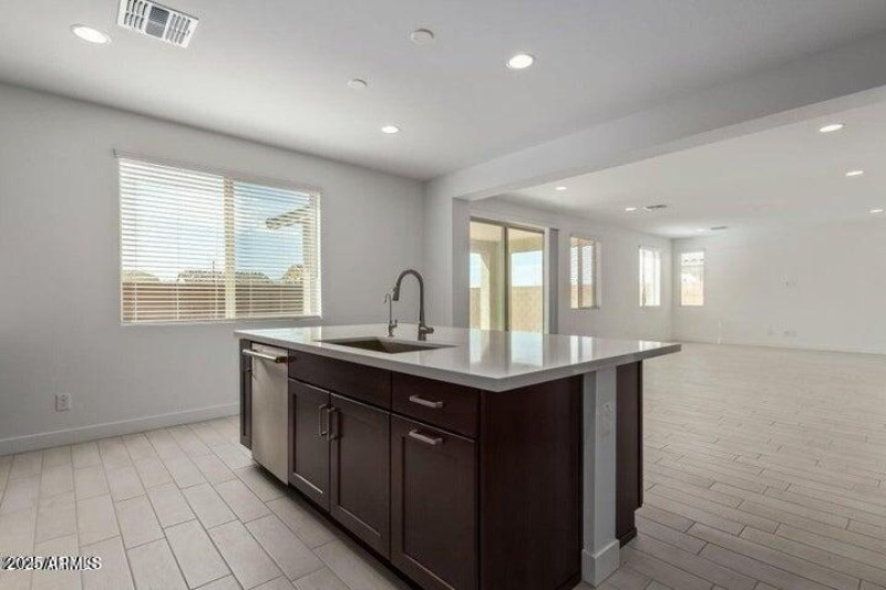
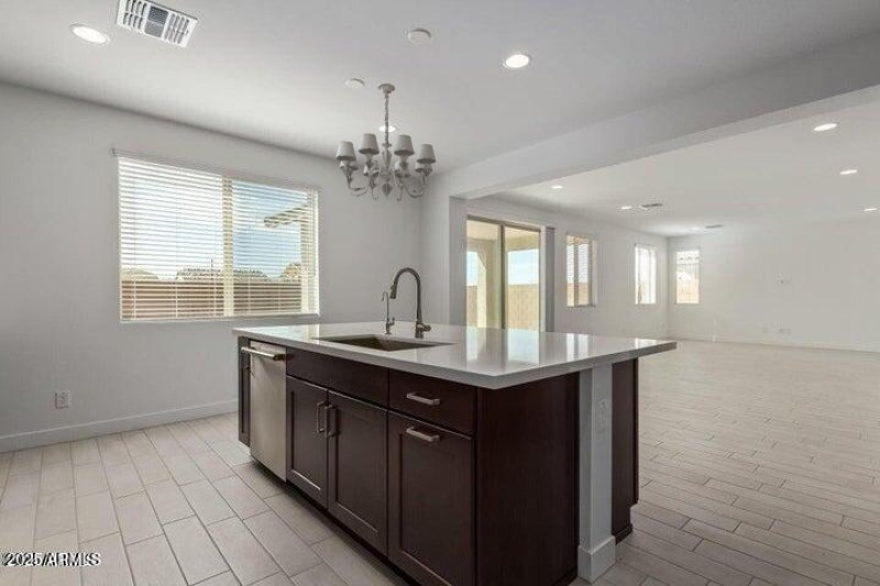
+ chandelier (386, 143)
